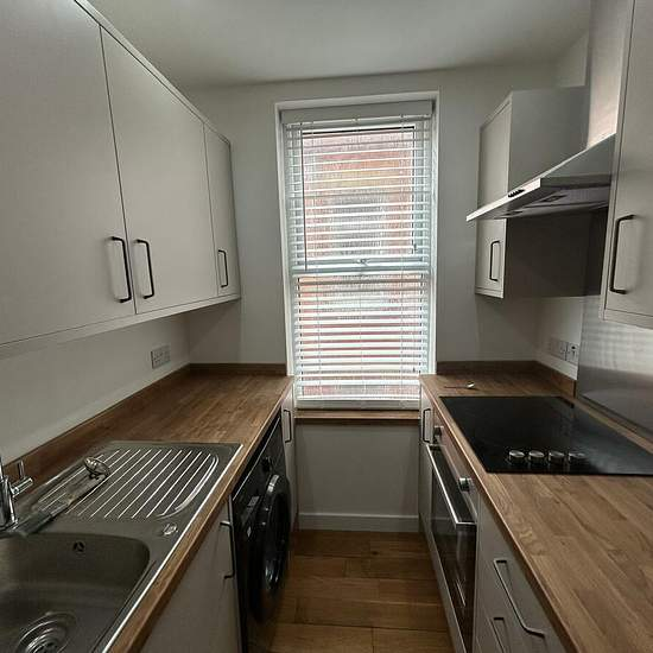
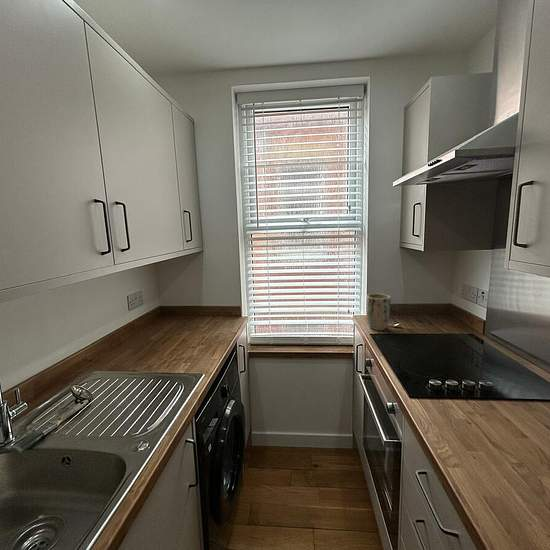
+ plant pot (378, 312)
